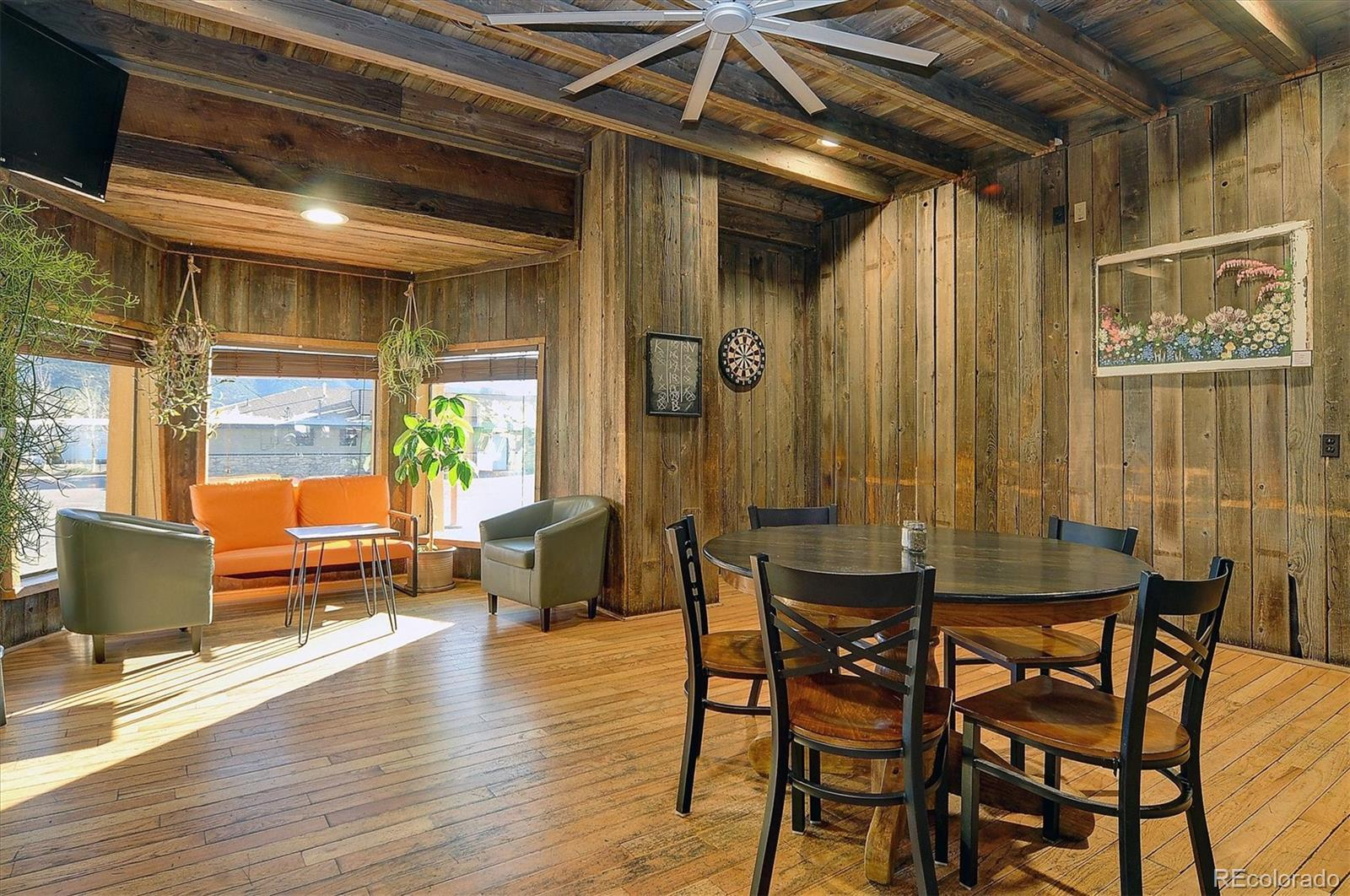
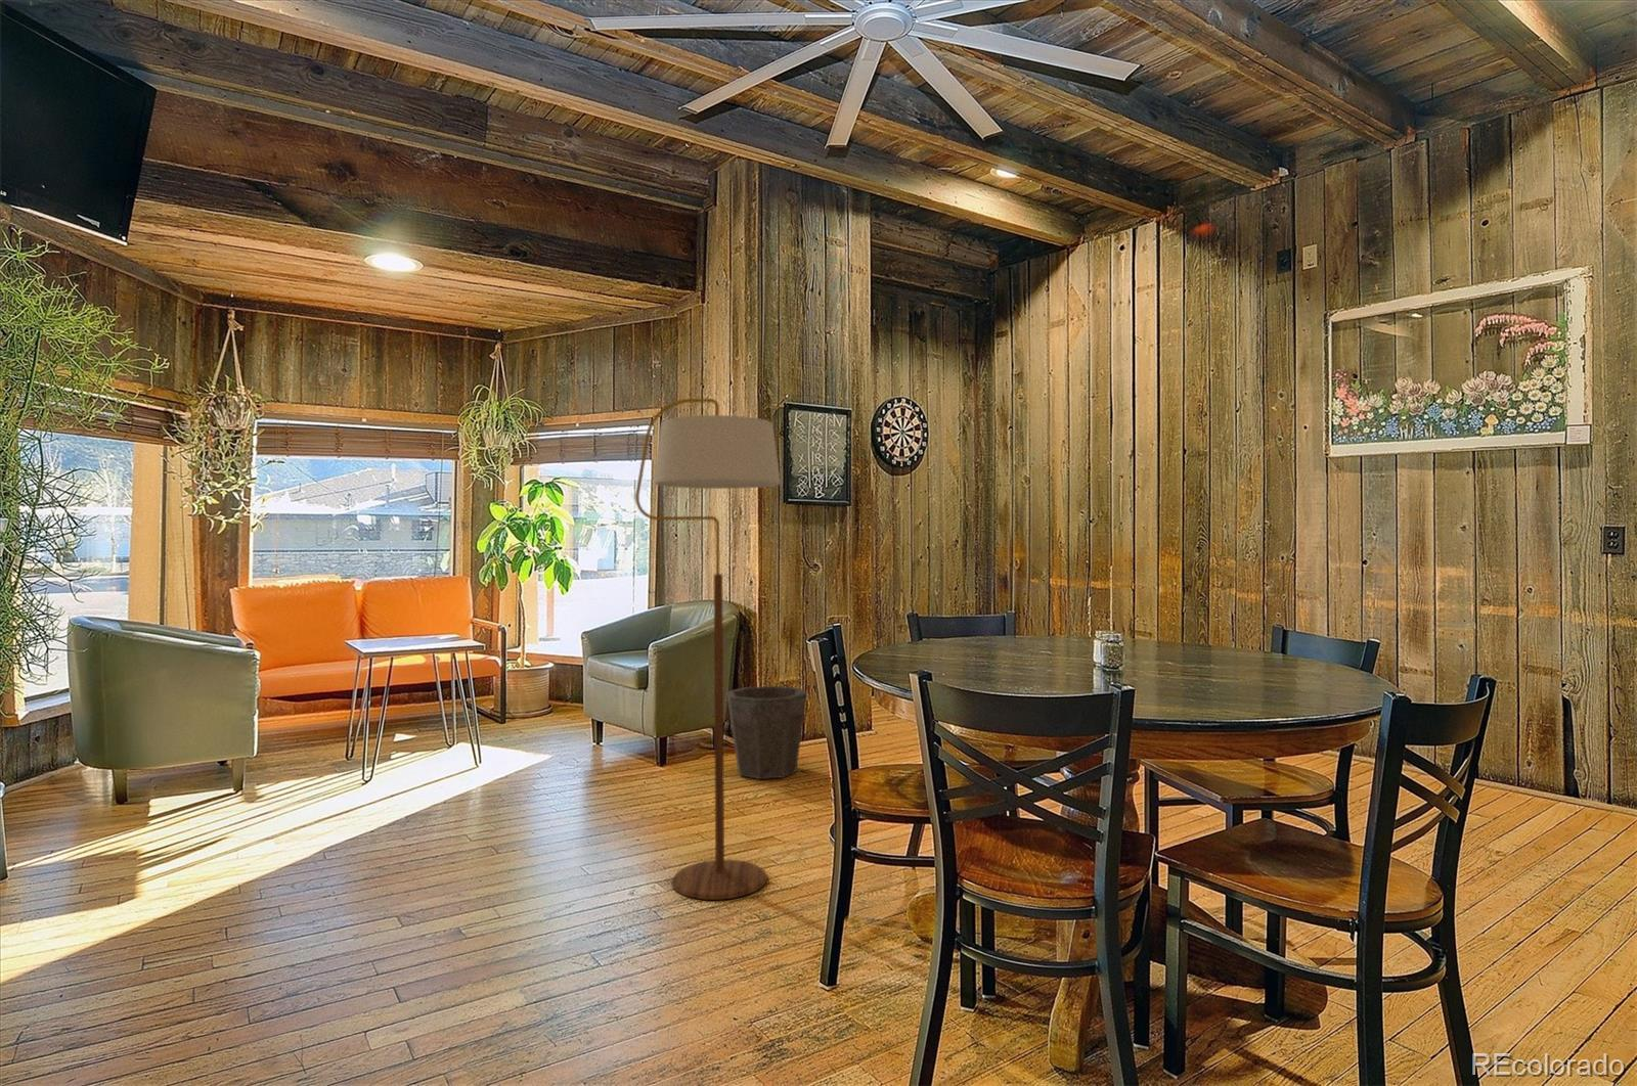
+ waste bin (766, 731)
+ floor lamp (714, 639)
